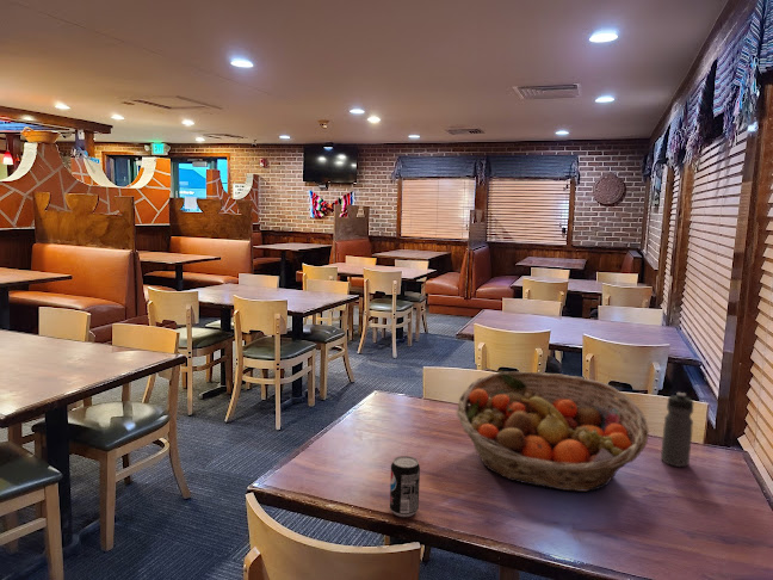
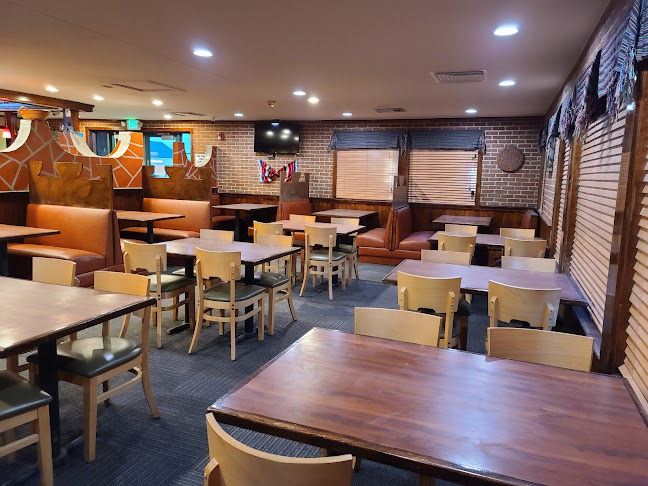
- fruit basket (546, 426)
- beverage can (404, 486)
- water bottle (678, 427)
